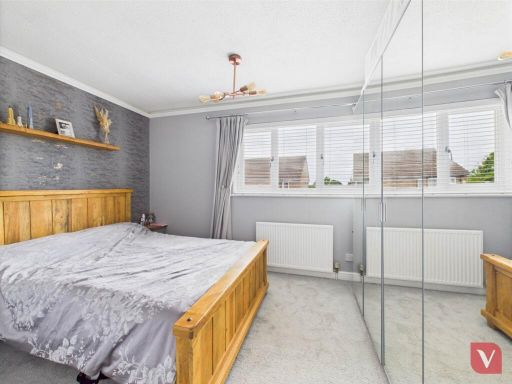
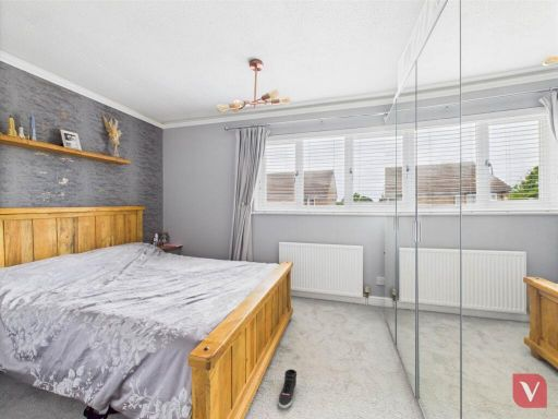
+ sneaker (287, 385)
